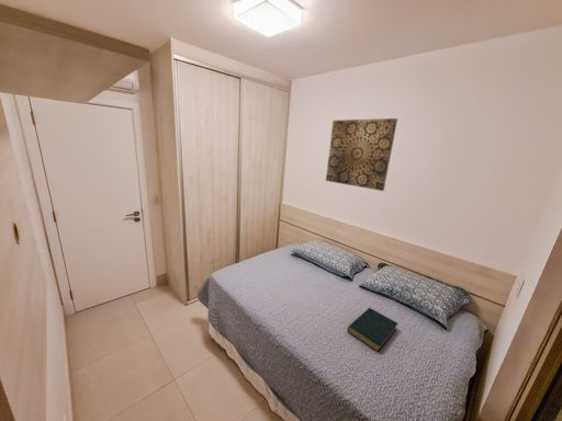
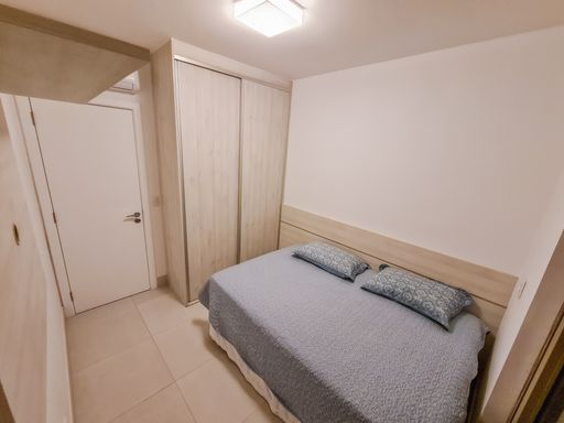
- wall art (357, 153)
- hardback book (372, 327)
